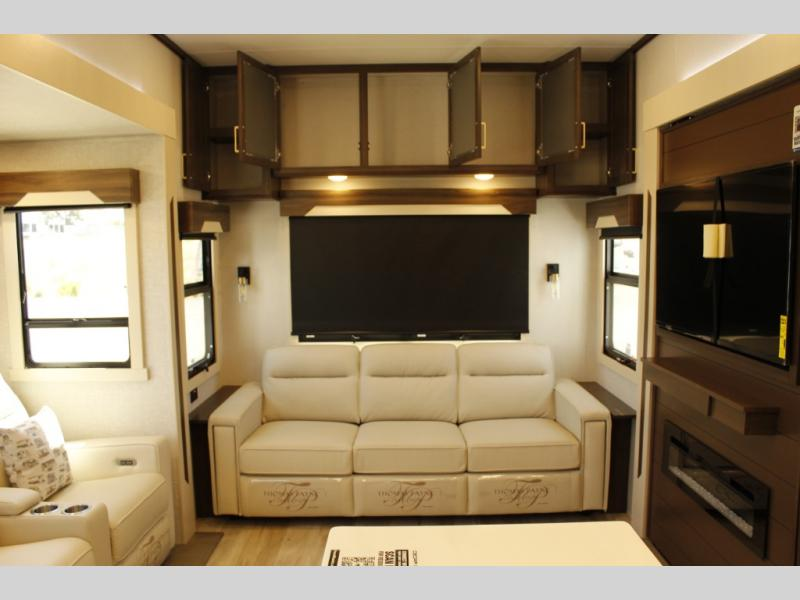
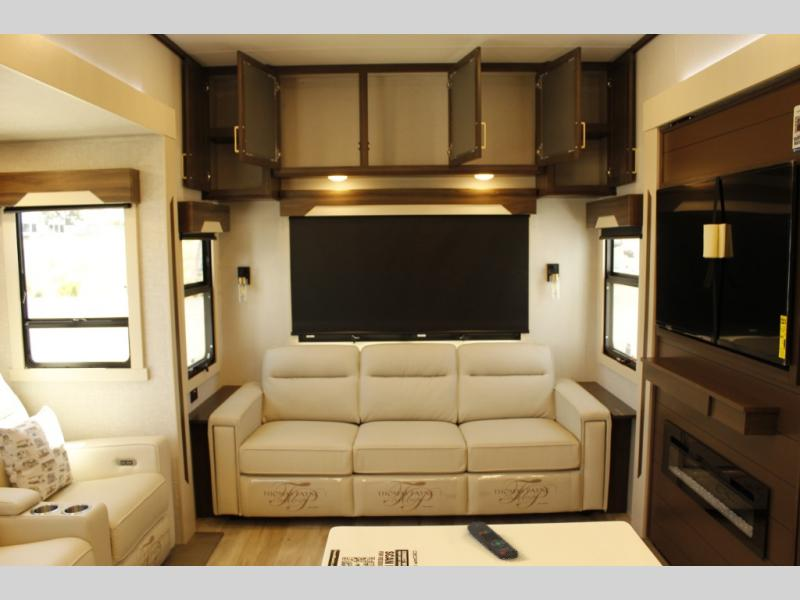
+ remote control (491, 540)
